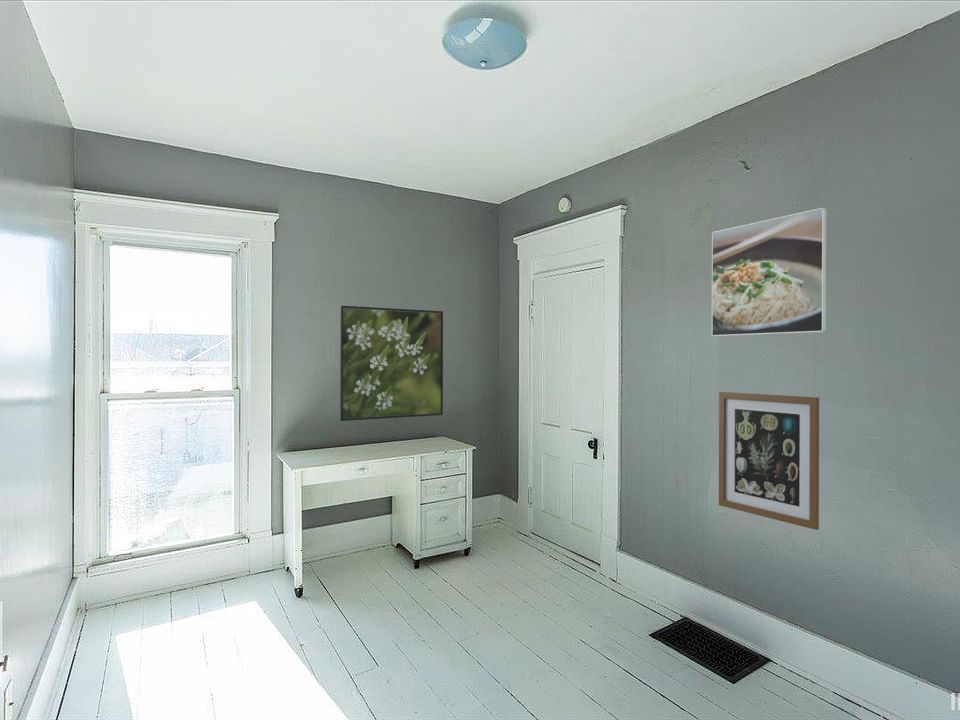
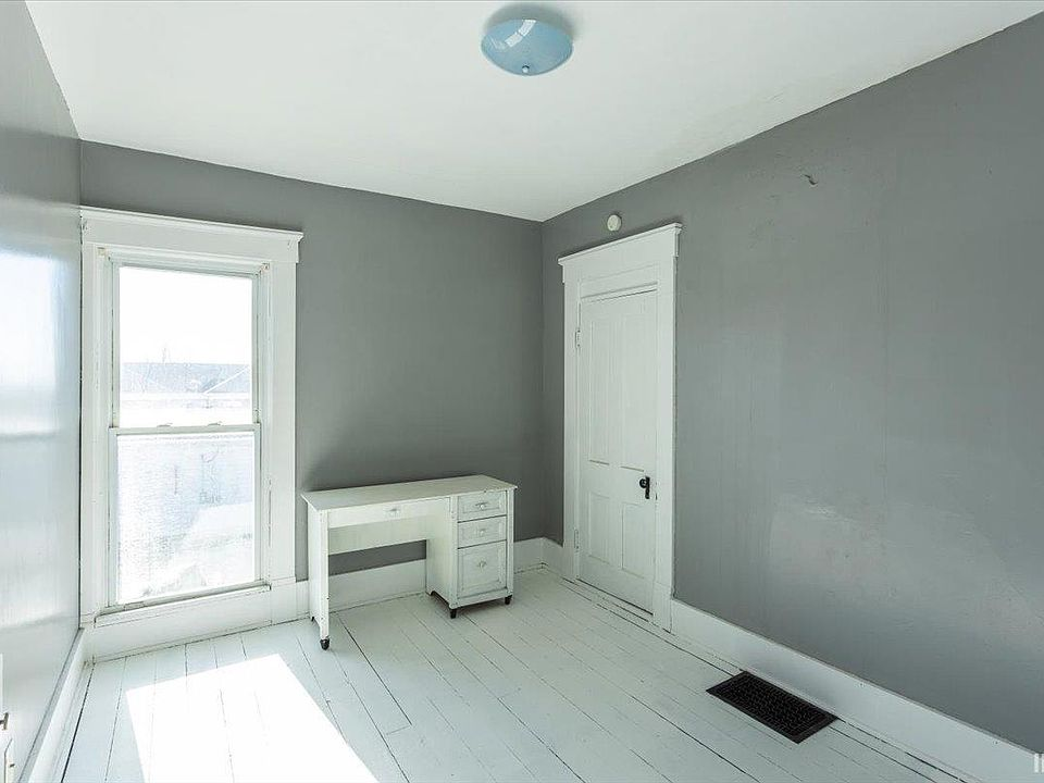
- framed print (394, 363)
- wall art (765, 455)
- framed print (764, 277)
